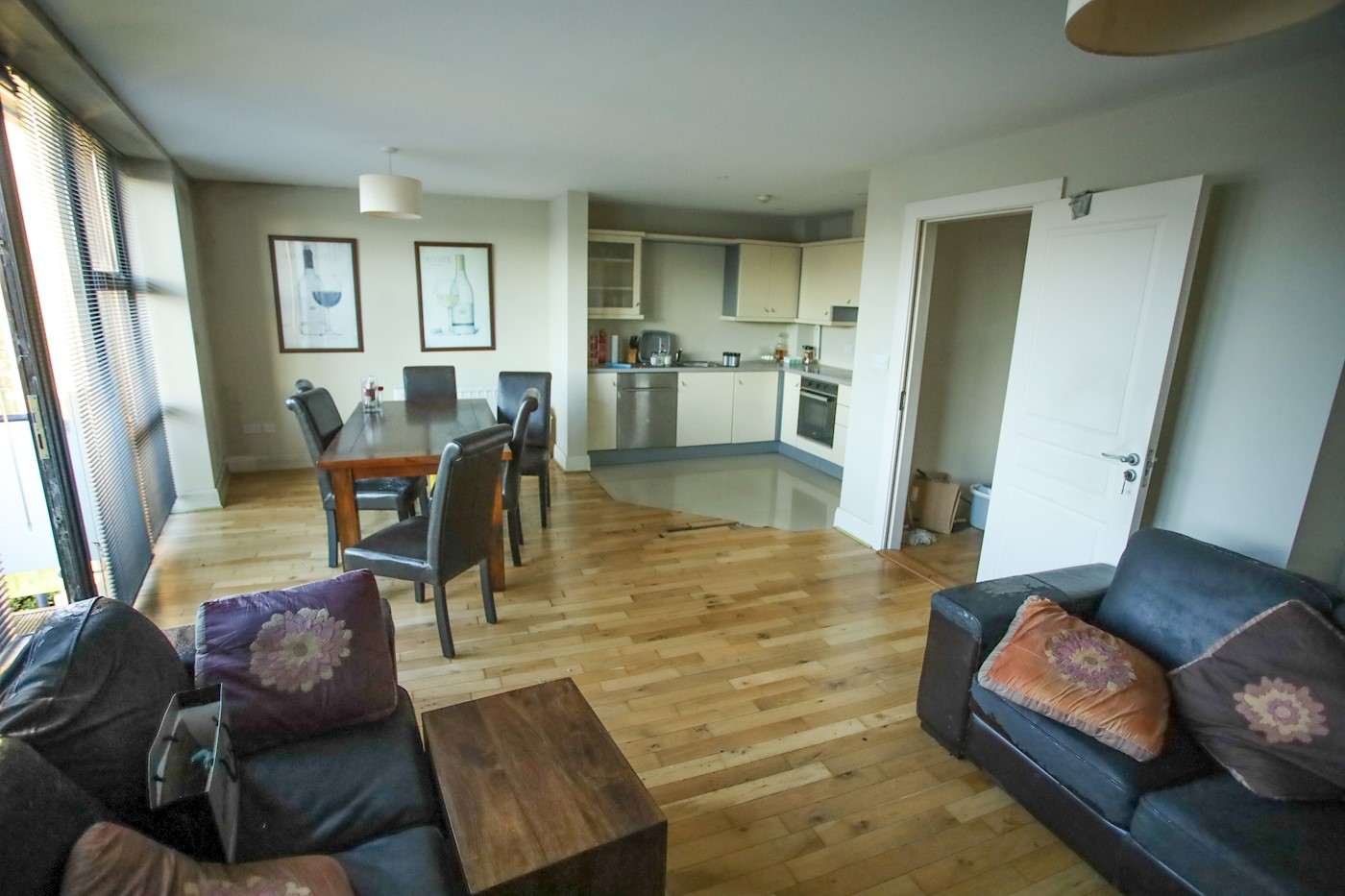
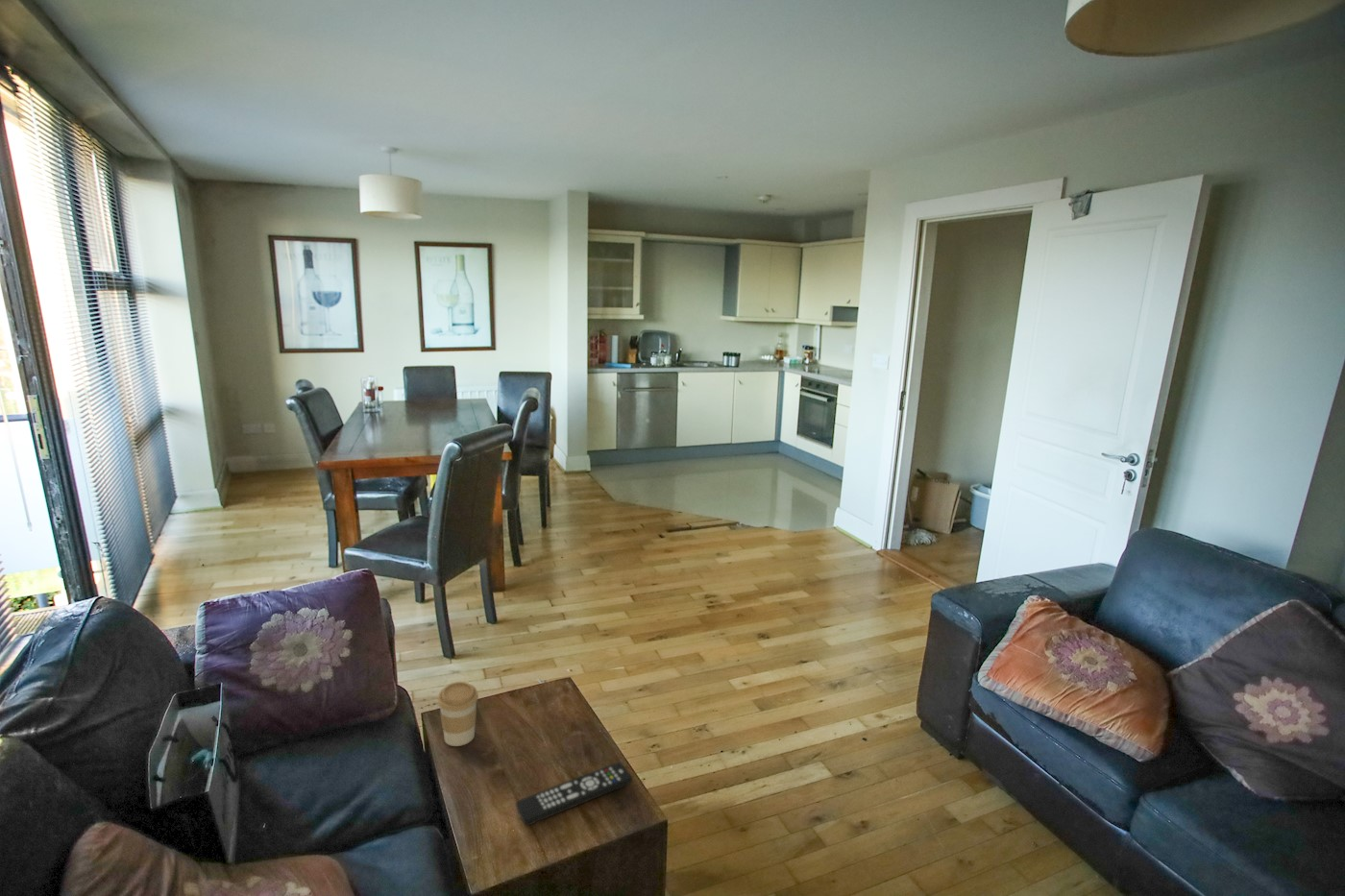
+ remote control (575, 792)
+ coffee cup (458, 713)
